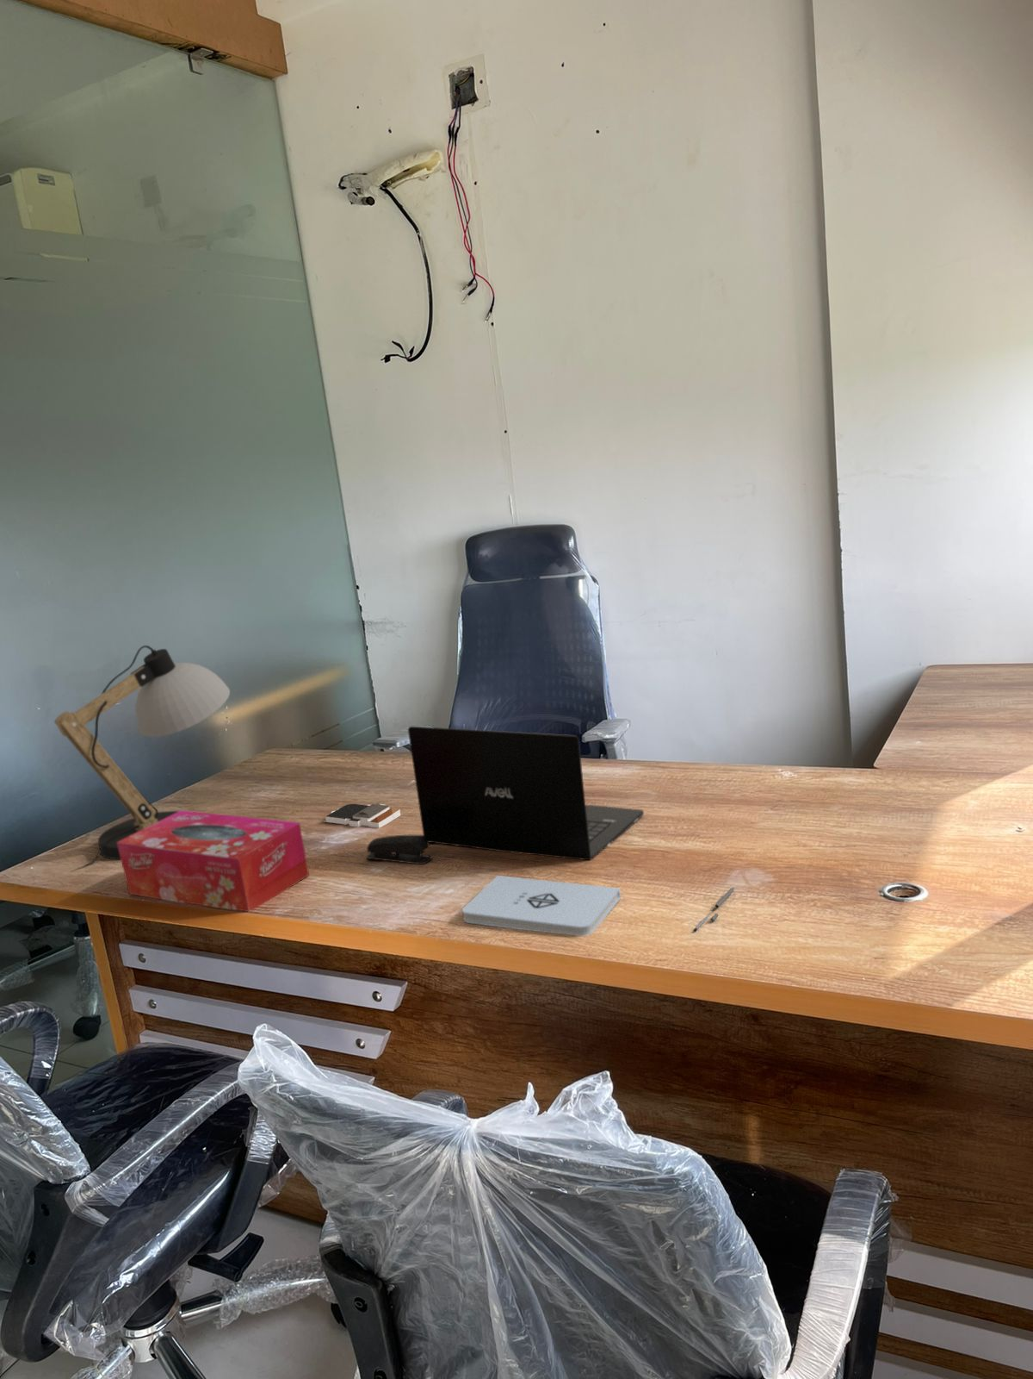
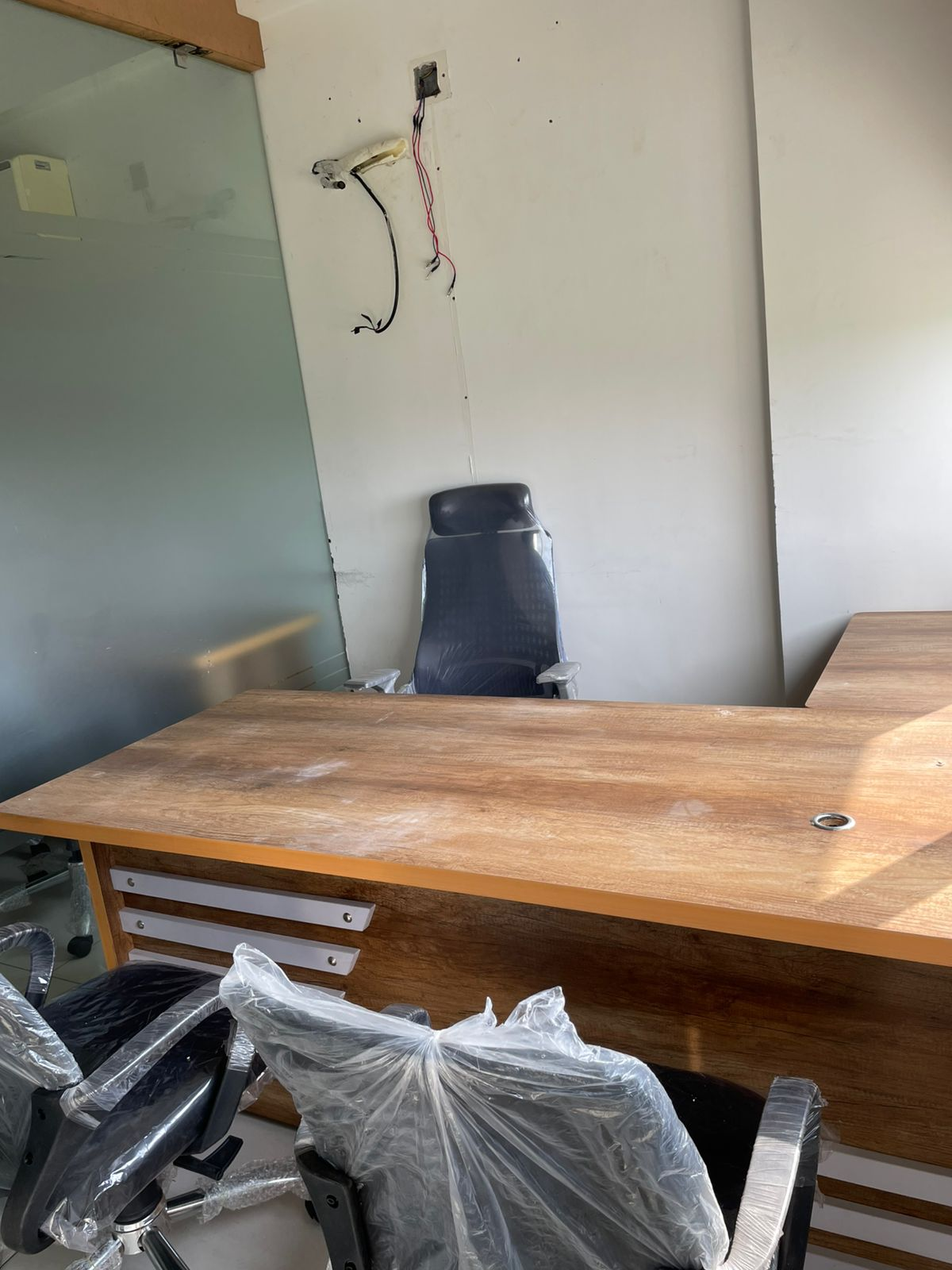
- pen (717, 908)
- desk lamp (146, 736)
- architectural model (361, 812)
- stapler (397, 846)
- tissue box (213, 859)
- laptop (527, 771)
- notepad (539, 904)
